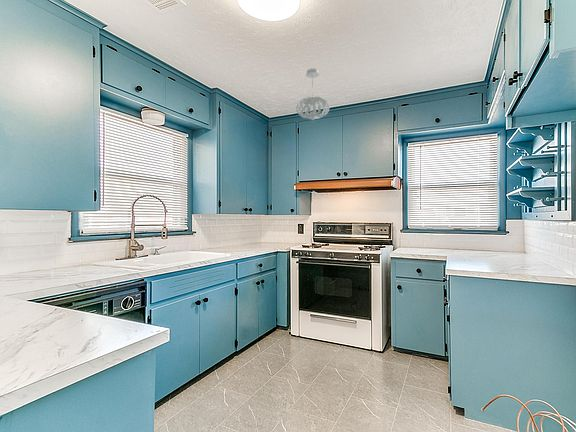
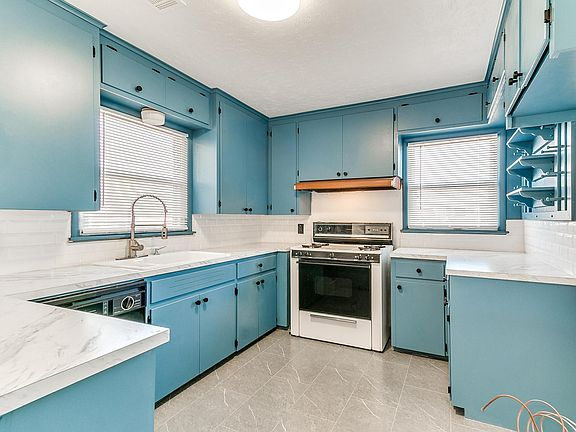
- pendant light (312, 95)
